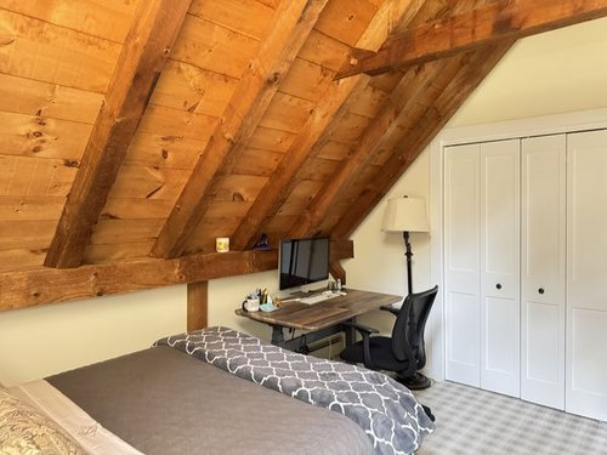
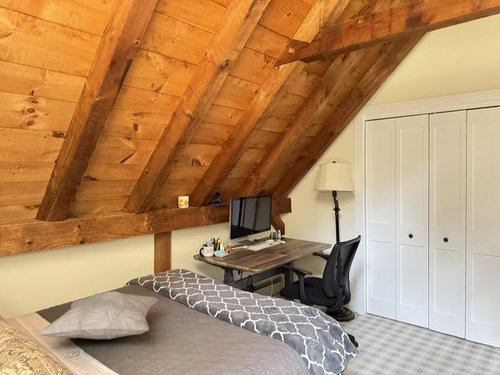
+ decorative pillow (106, 314)
